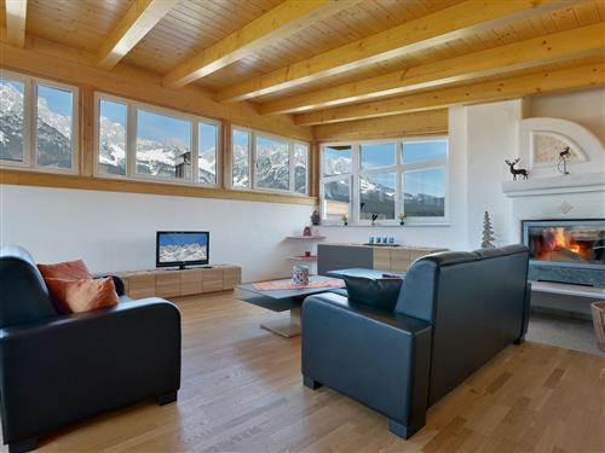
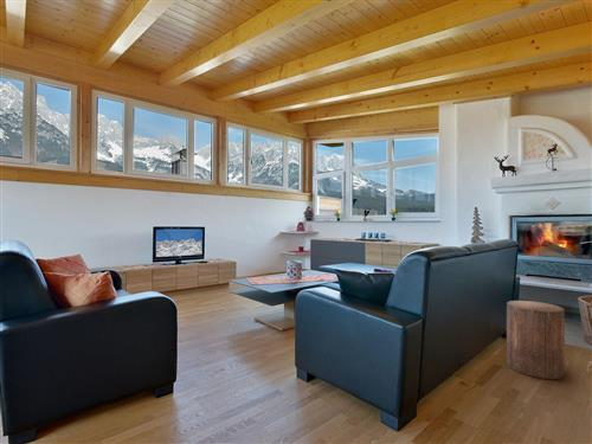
+ stool (534, 336)
